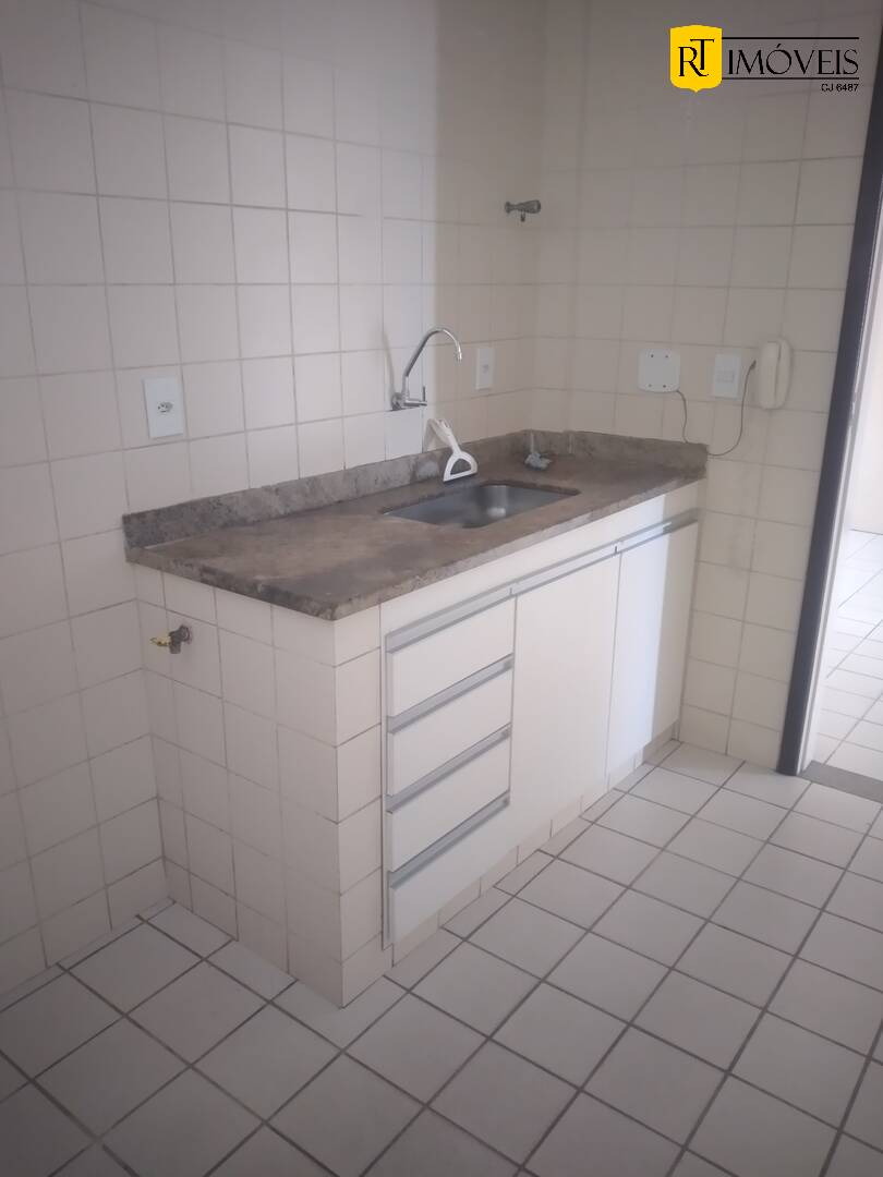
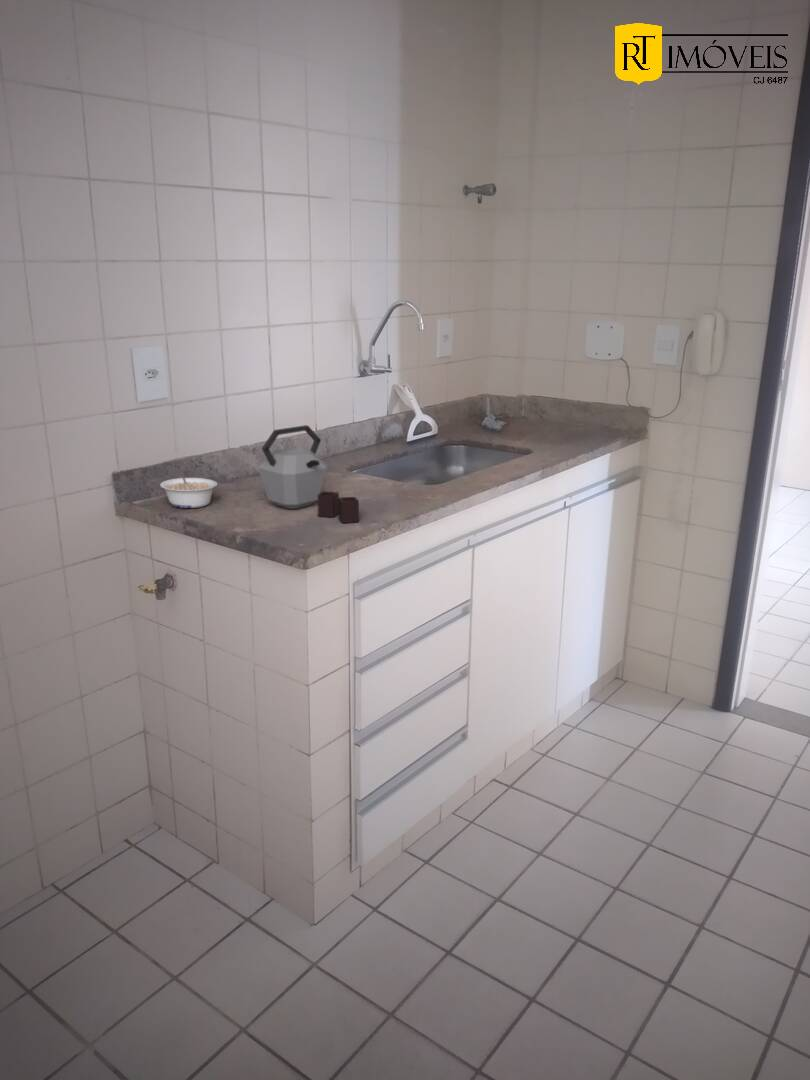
+ legume (187, 491)
+ kettle (313, 471)
